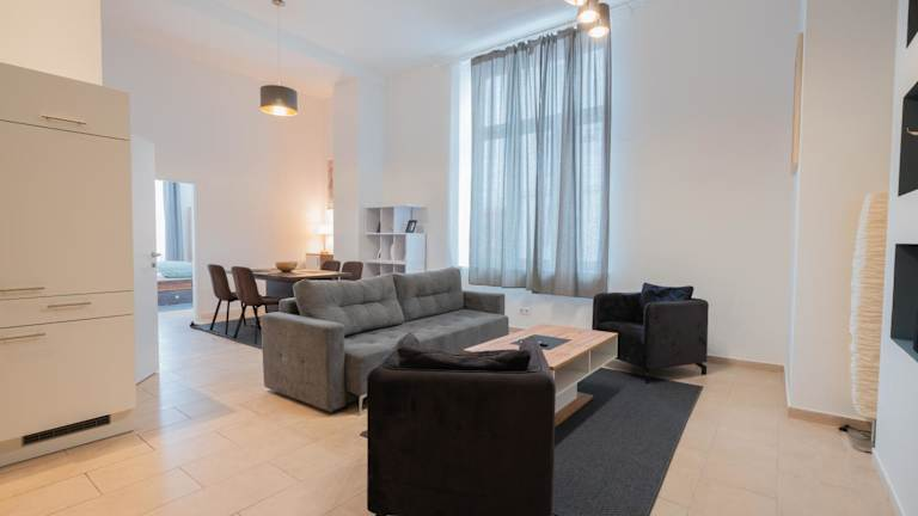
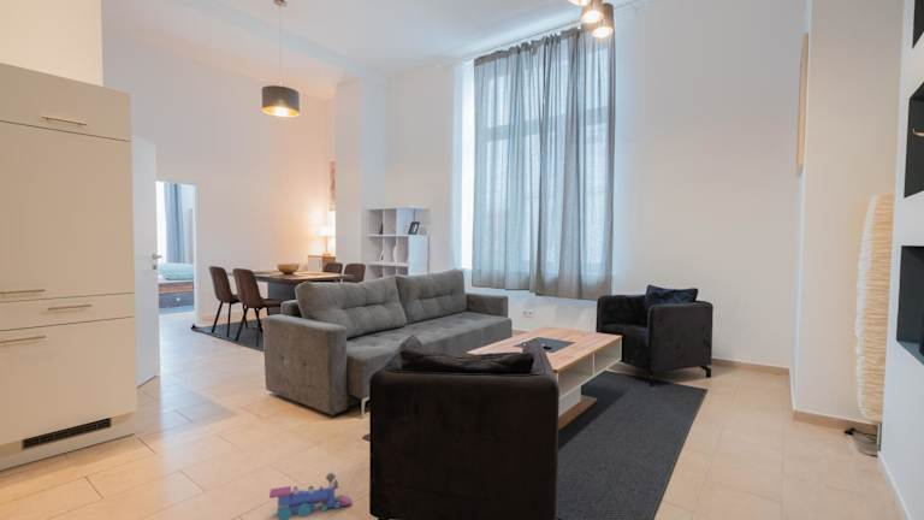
+ toy train (312, 494)
